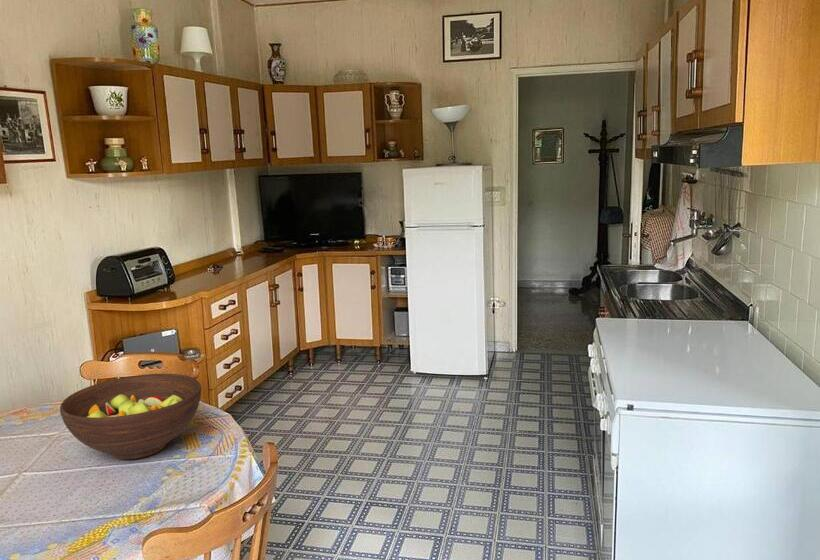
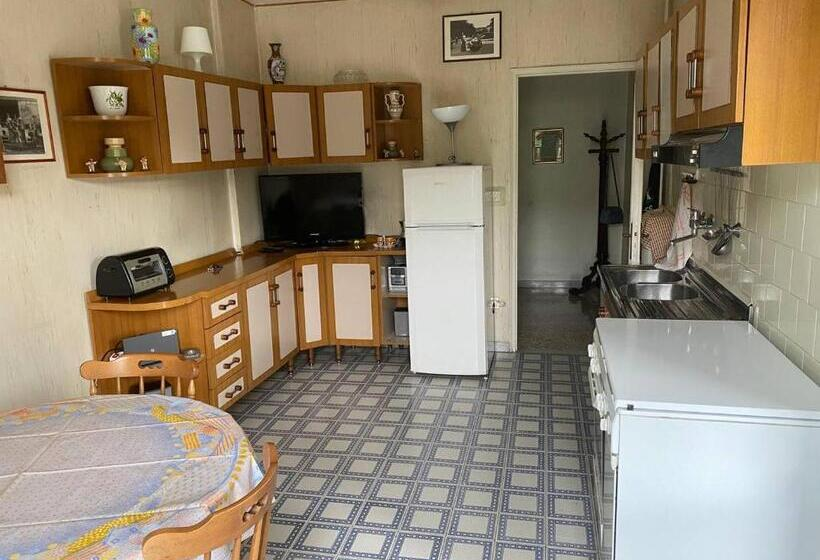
- fruit bowl (136, 422)
